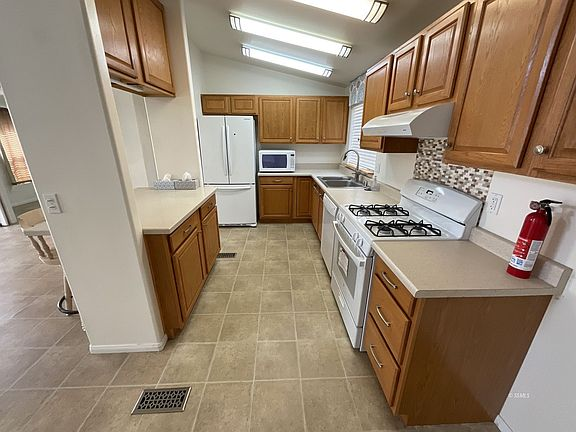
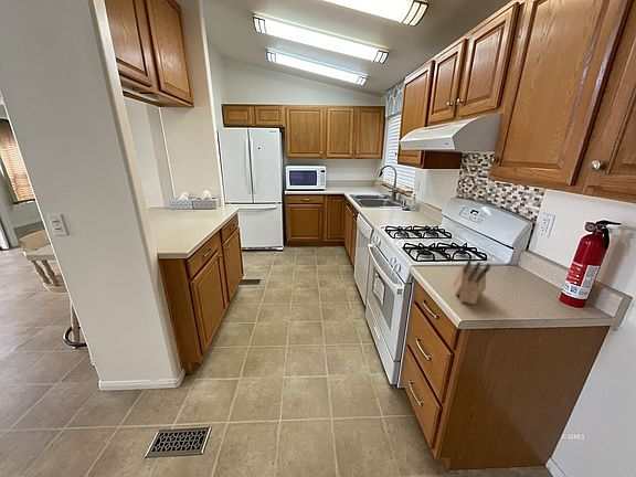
+ knife block (470, 275)
